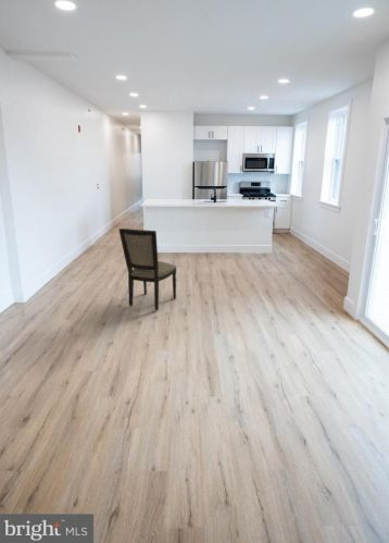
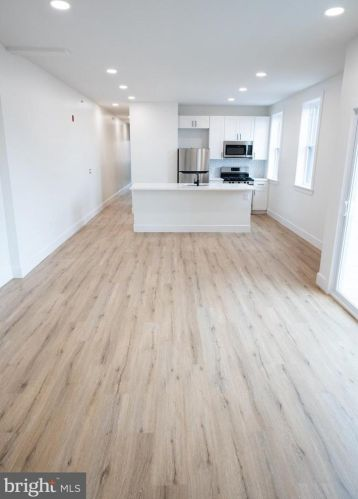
- dining chair (149, 266)
